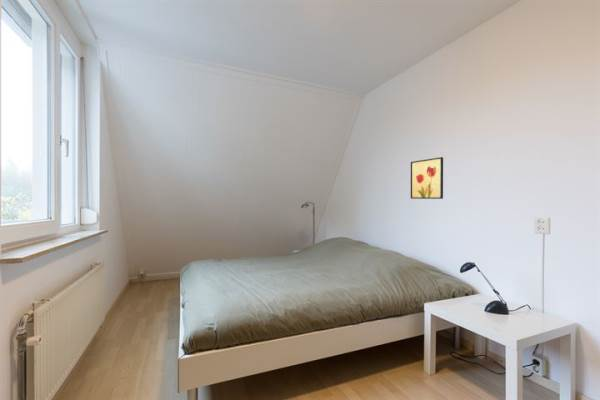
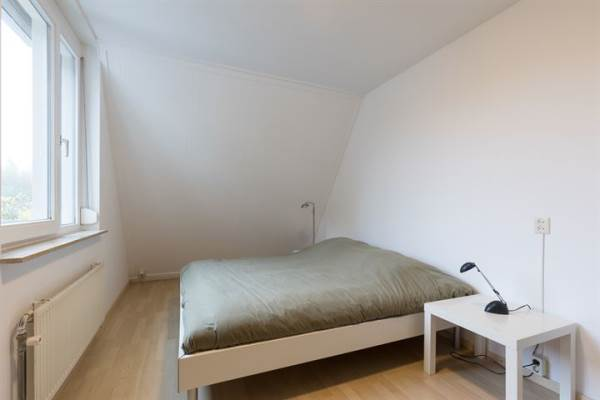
- wall art (426, 179)
